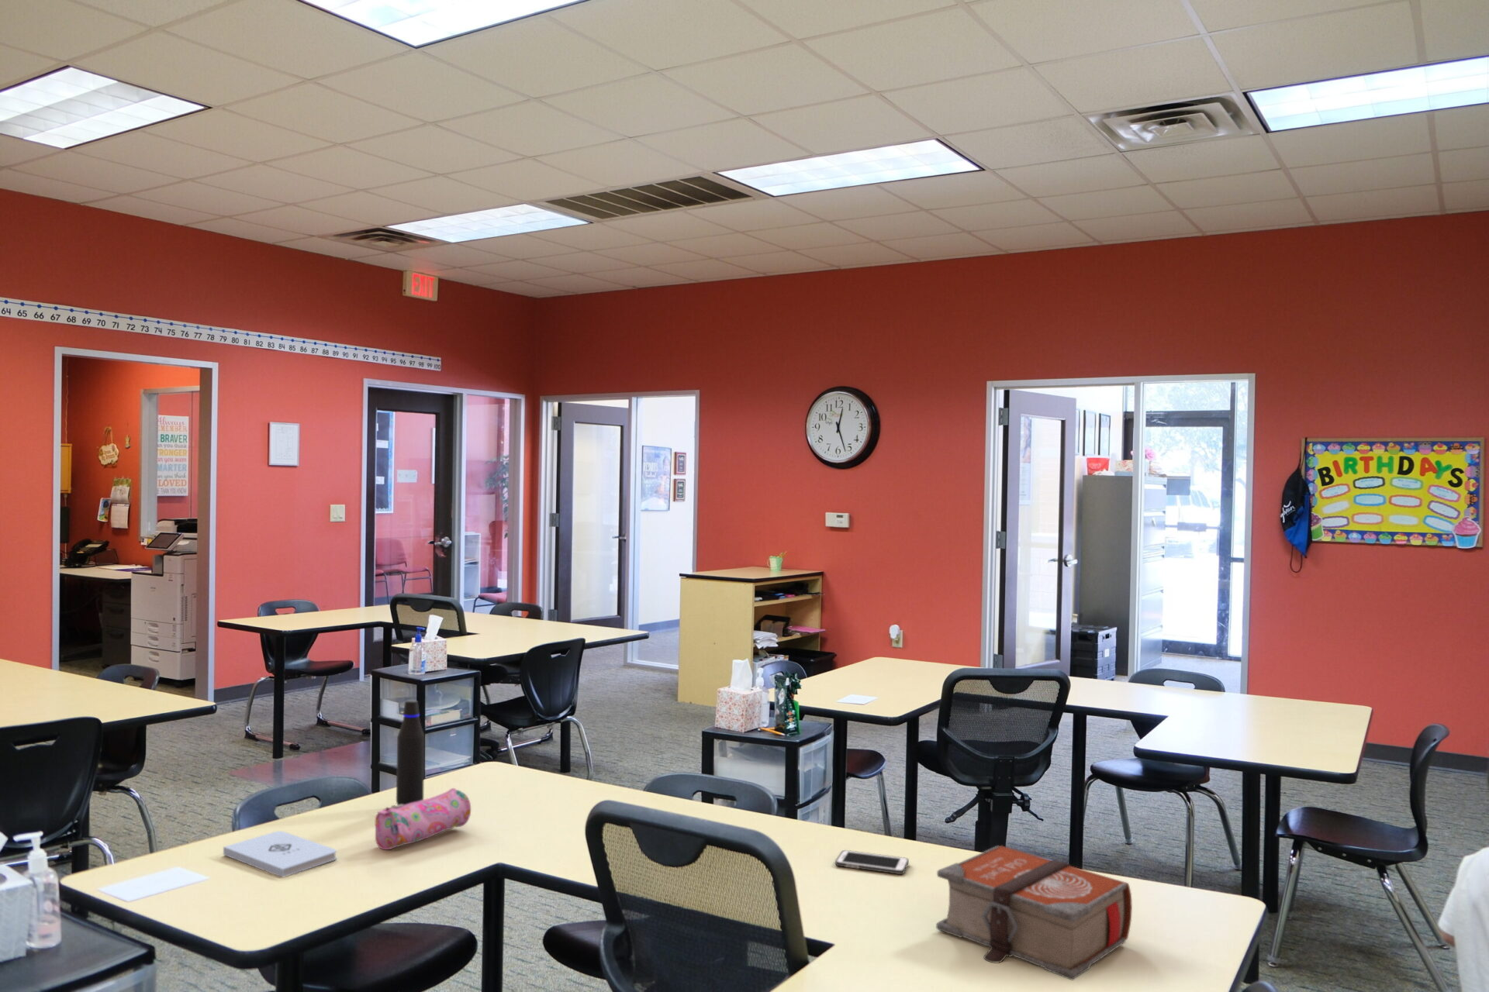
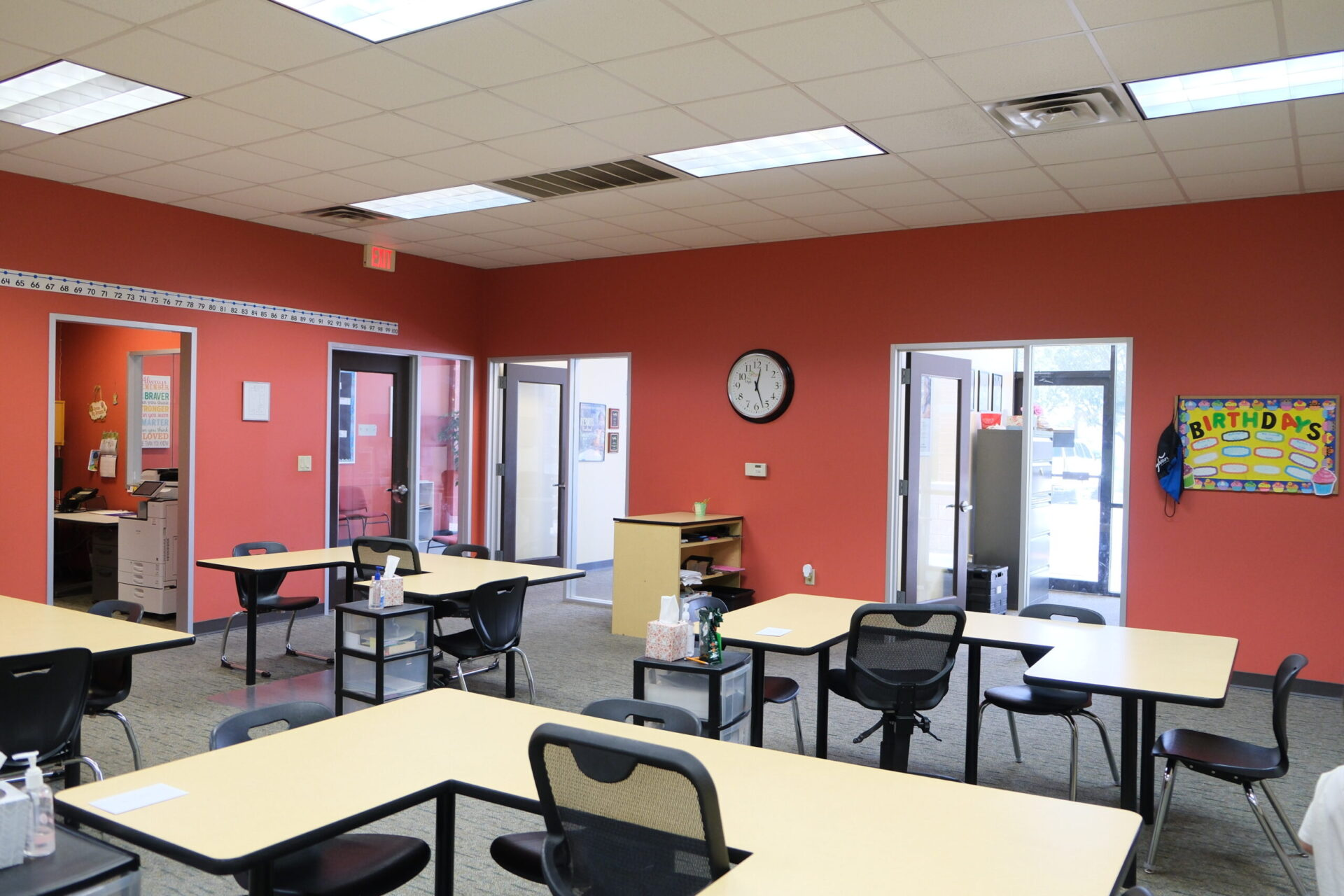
- cell phone (872, 861)
- notepad (280, 852)
- water bottle (410, 755)
- pencil case (422, 817)
- bible (1025, 906)
